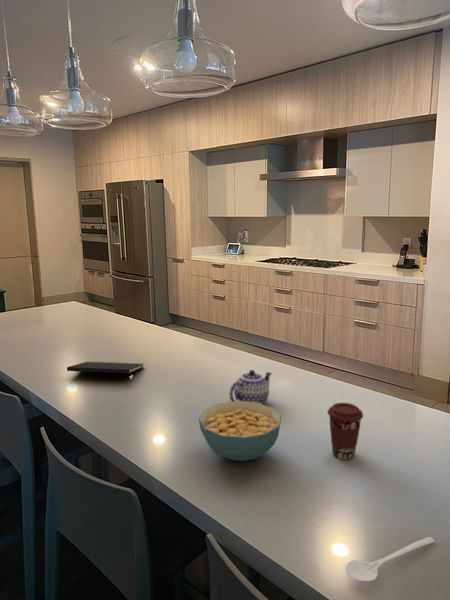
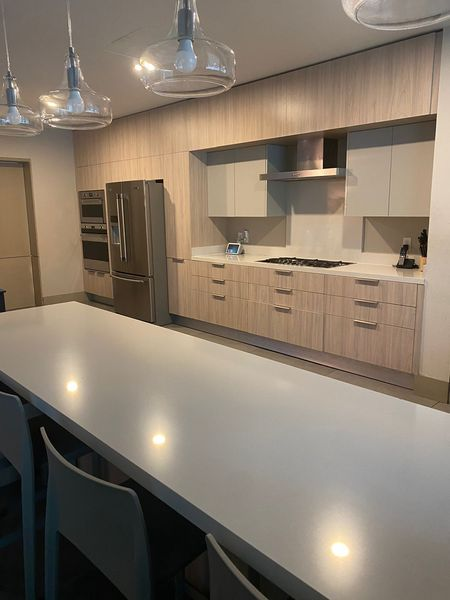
- coffee cup (344, 431)
- teapot (251, 387)
- notepad (107, 367)
- cereal bowl (240, 436)
- stirrer (392, 556)
